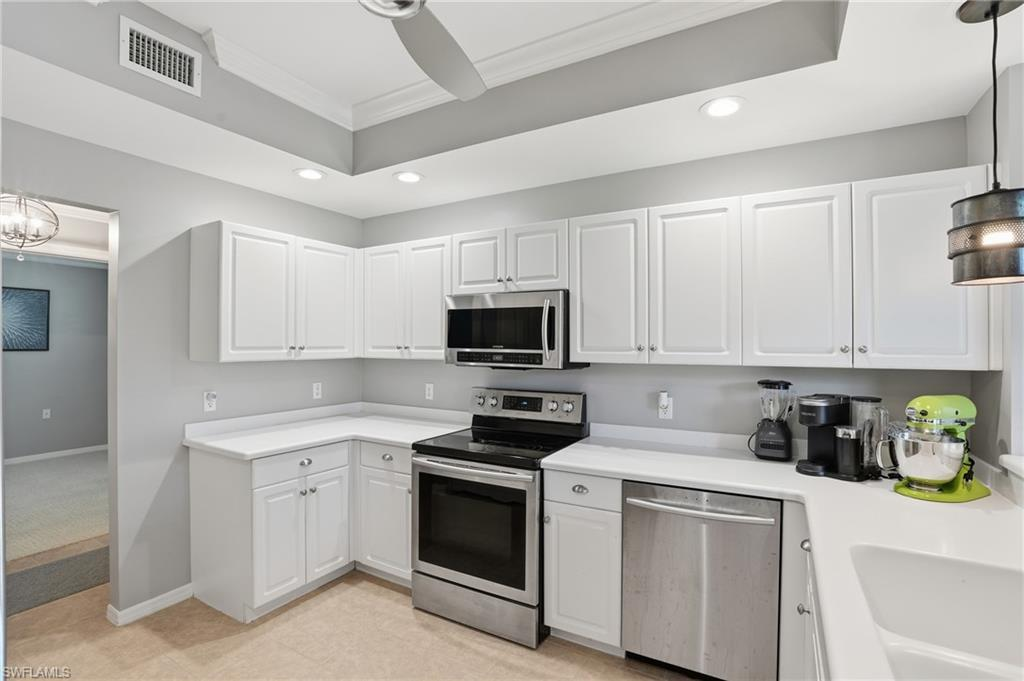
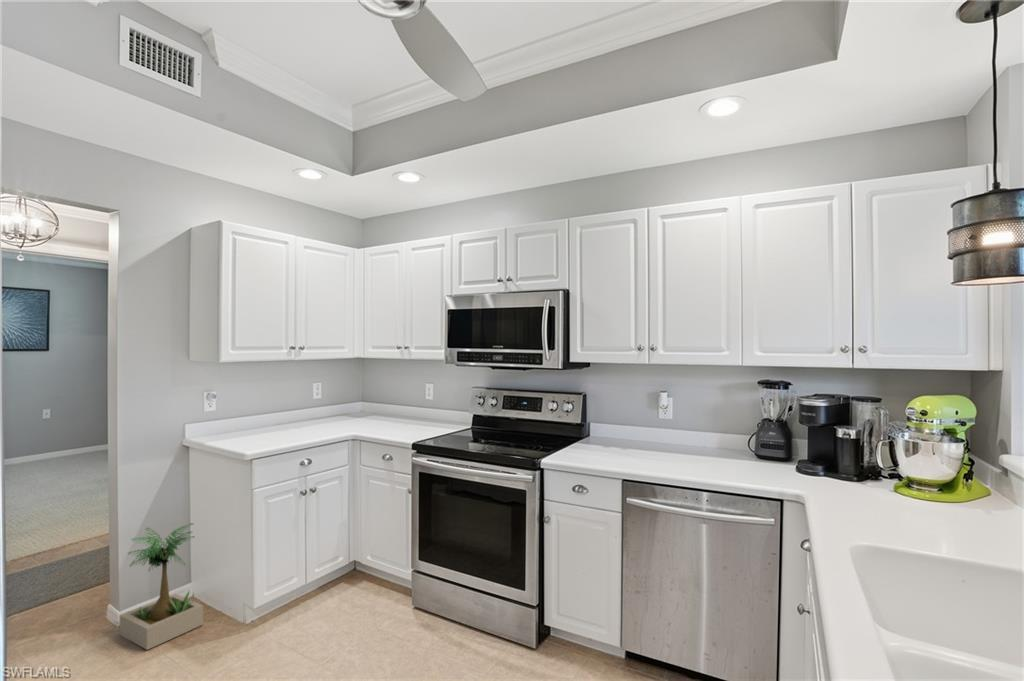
+ potted plant (167, 579)
